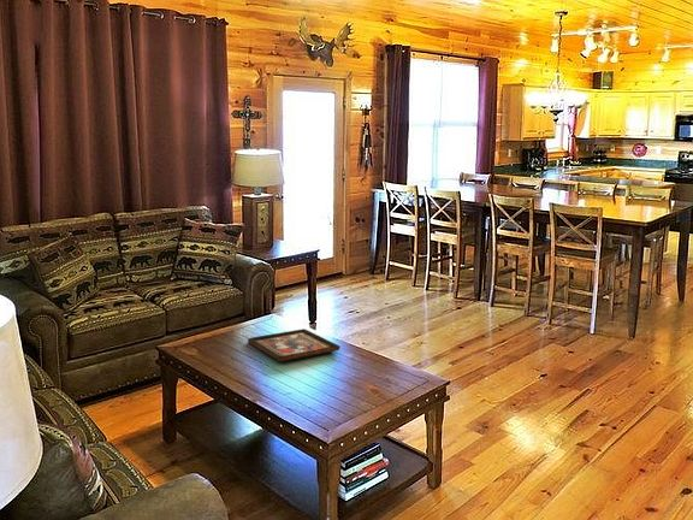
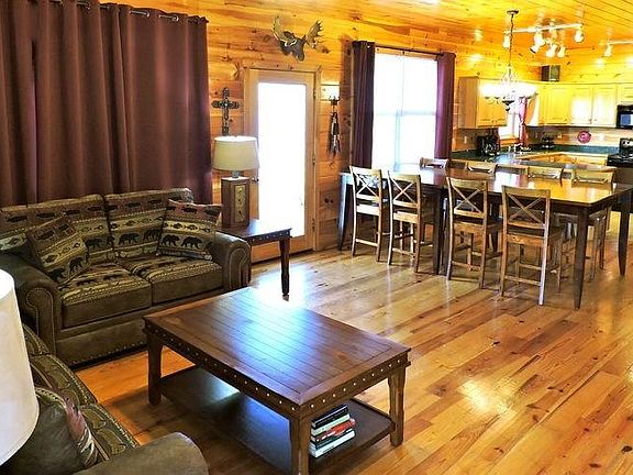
- decorative tray (292, 343)
